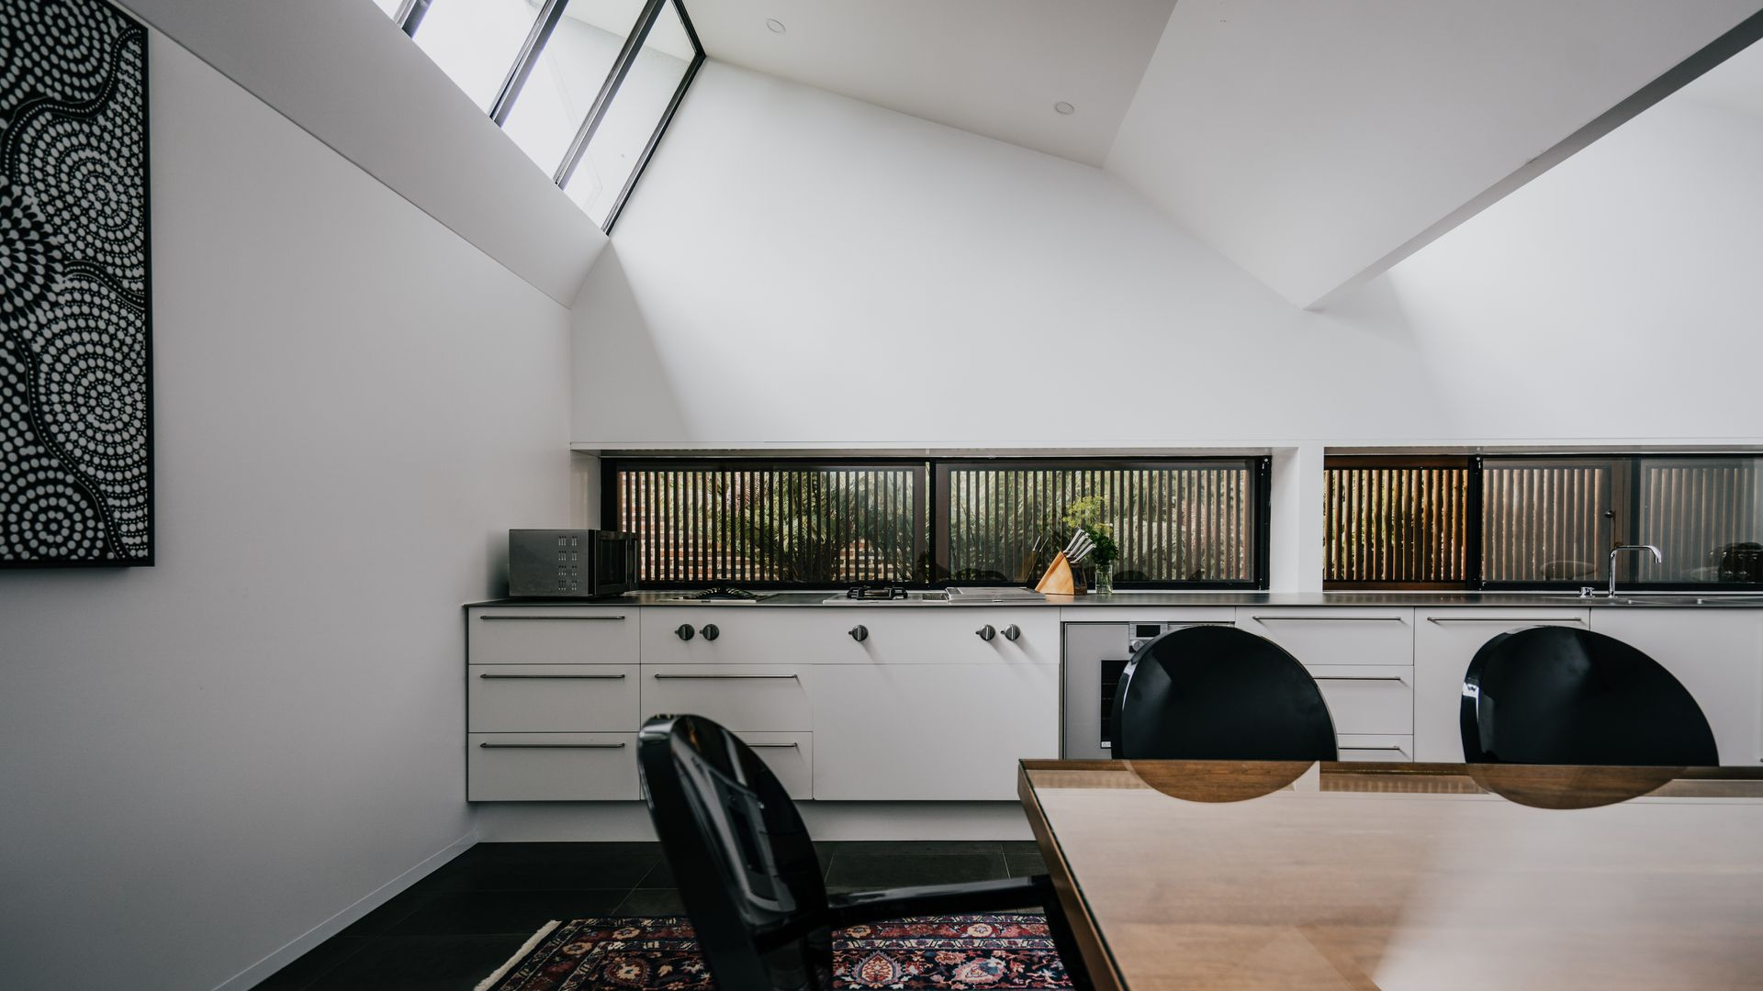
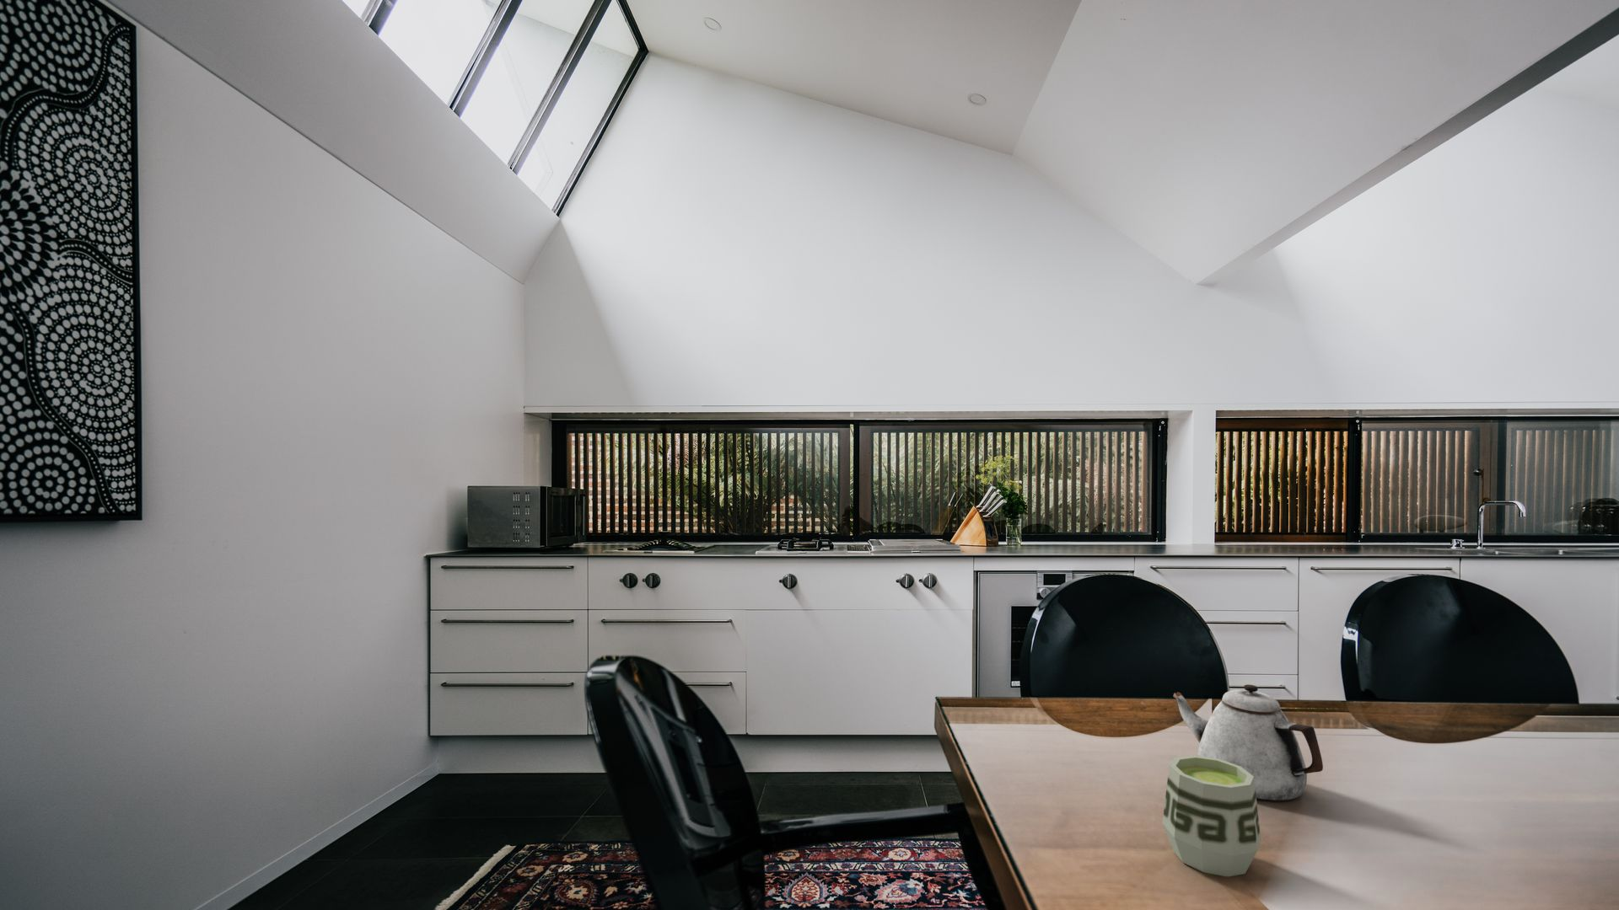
+ cup (1210, 814)
+ teapot (1241, 731)
